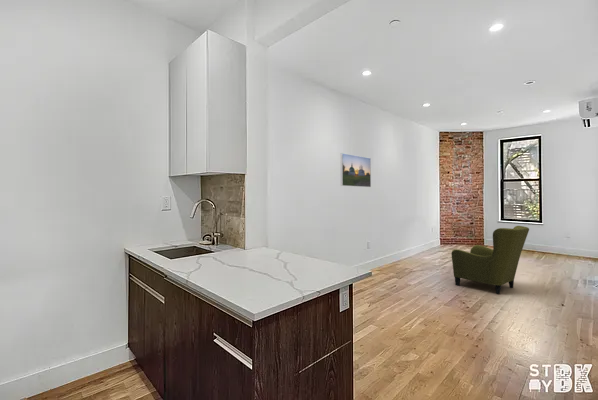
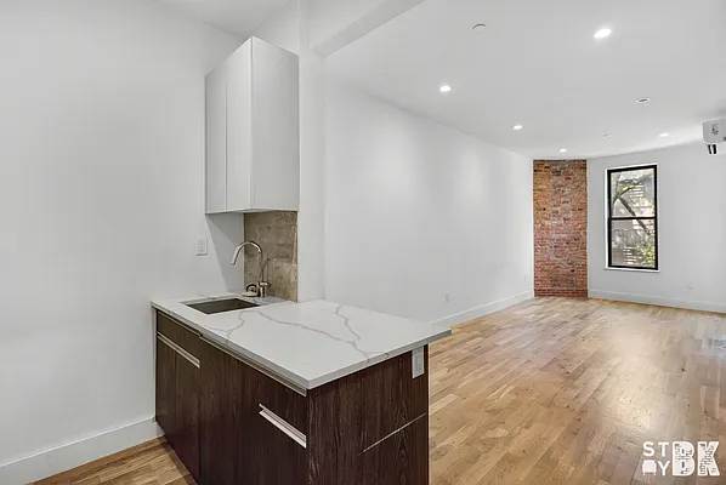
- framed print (356, 171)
- armchair (490, 256)
